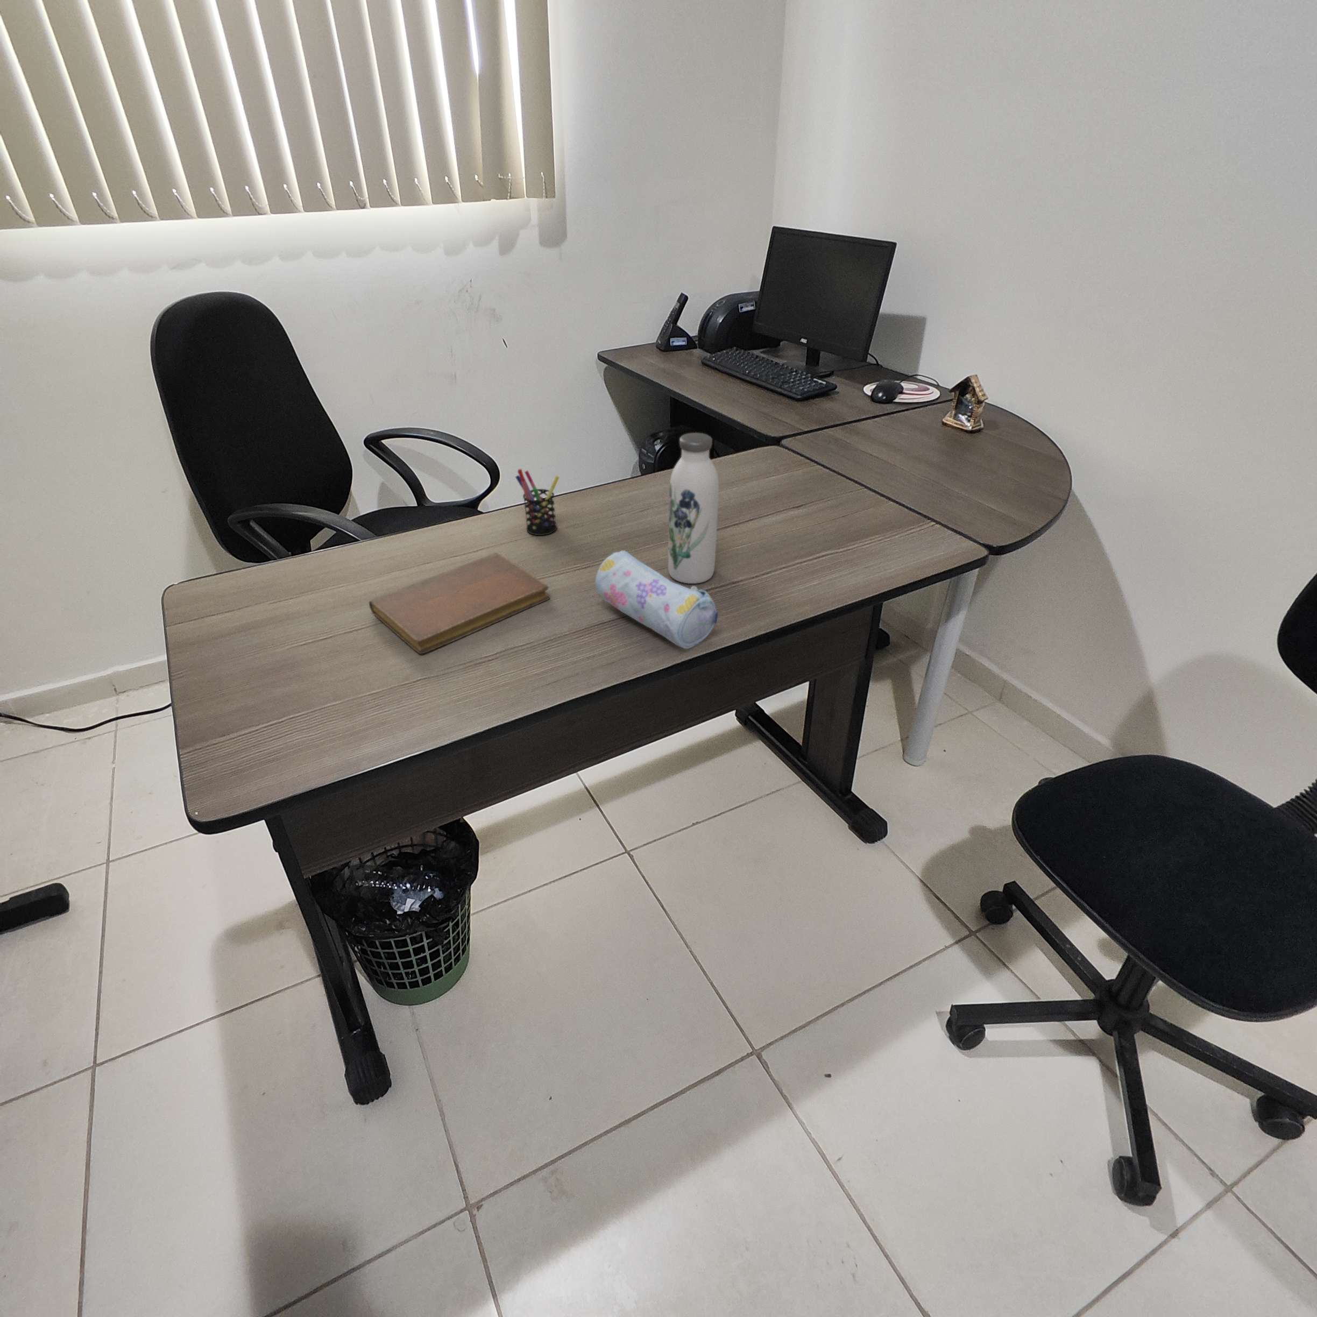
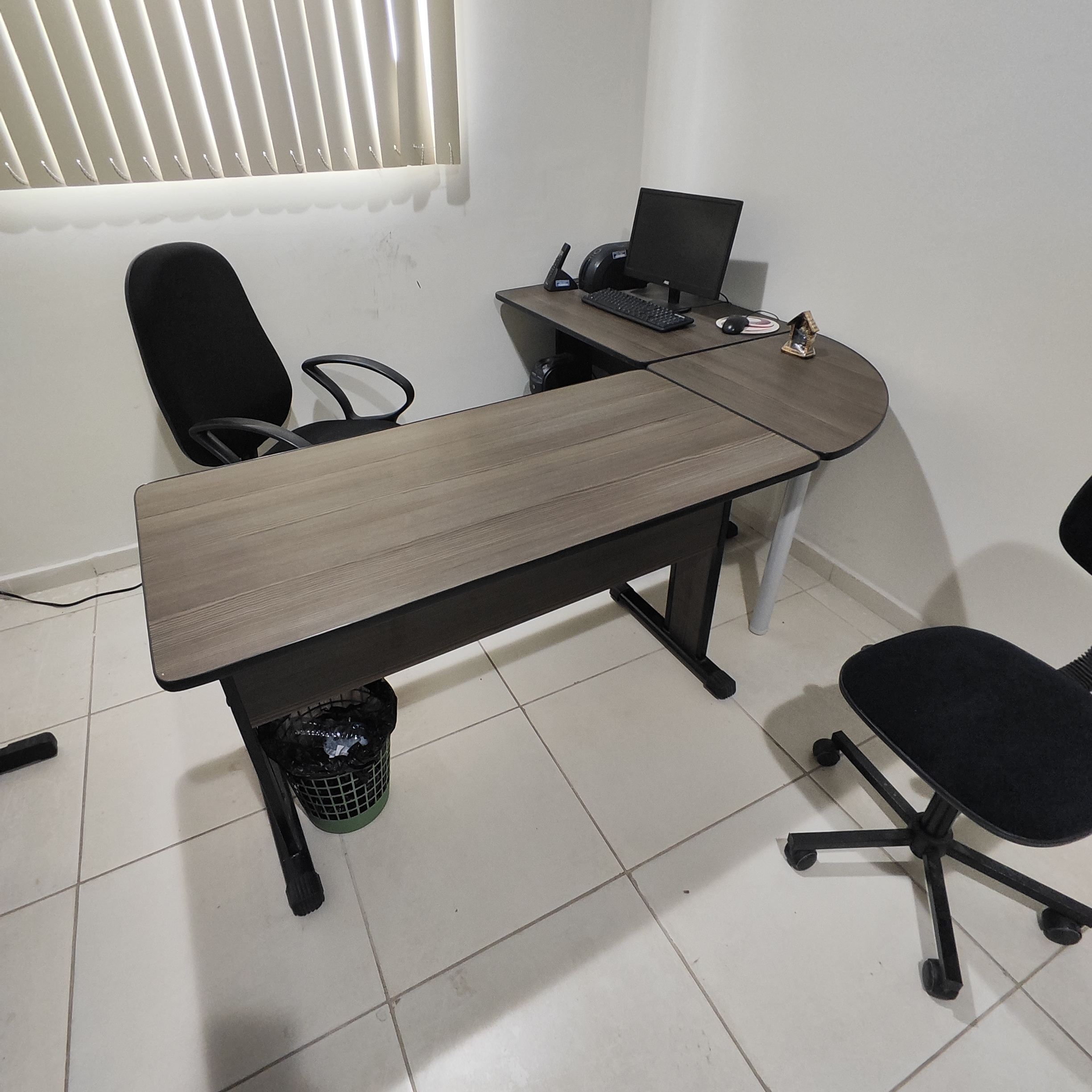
- notebook (461, 598)
- pen holder (537, 501)
- pencil case (654, 598)
- water bottle (693, 509)
